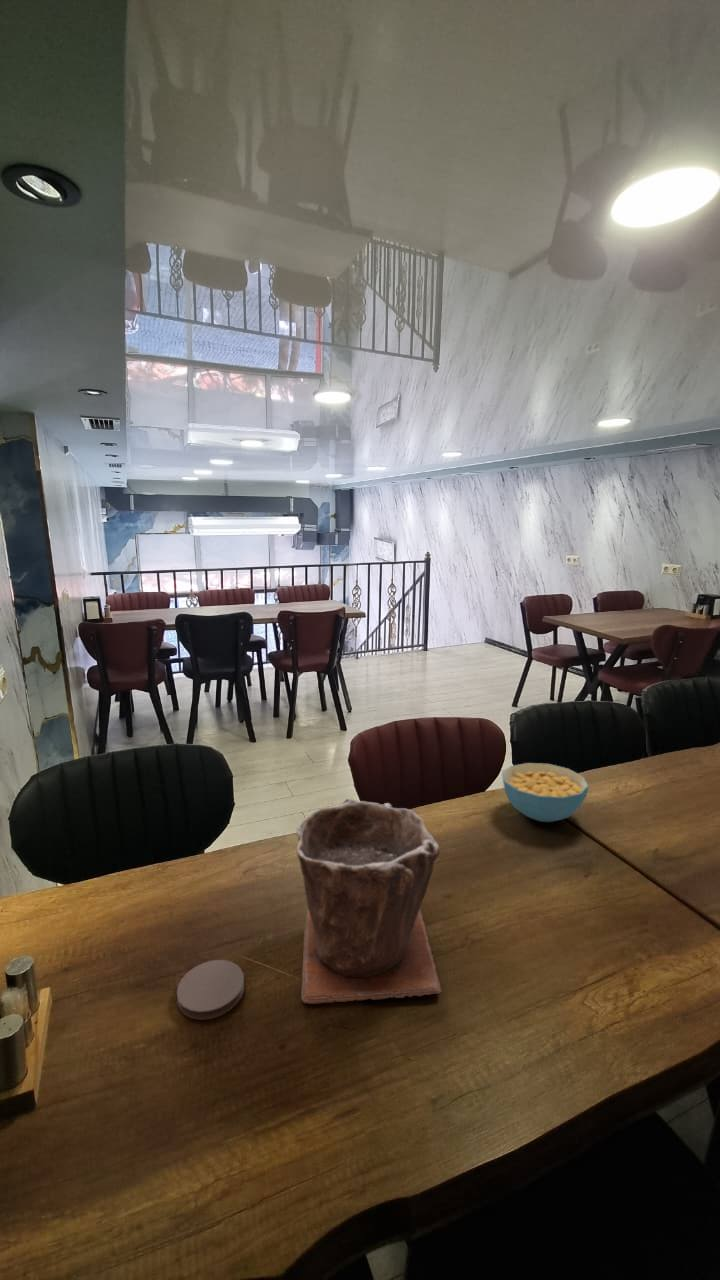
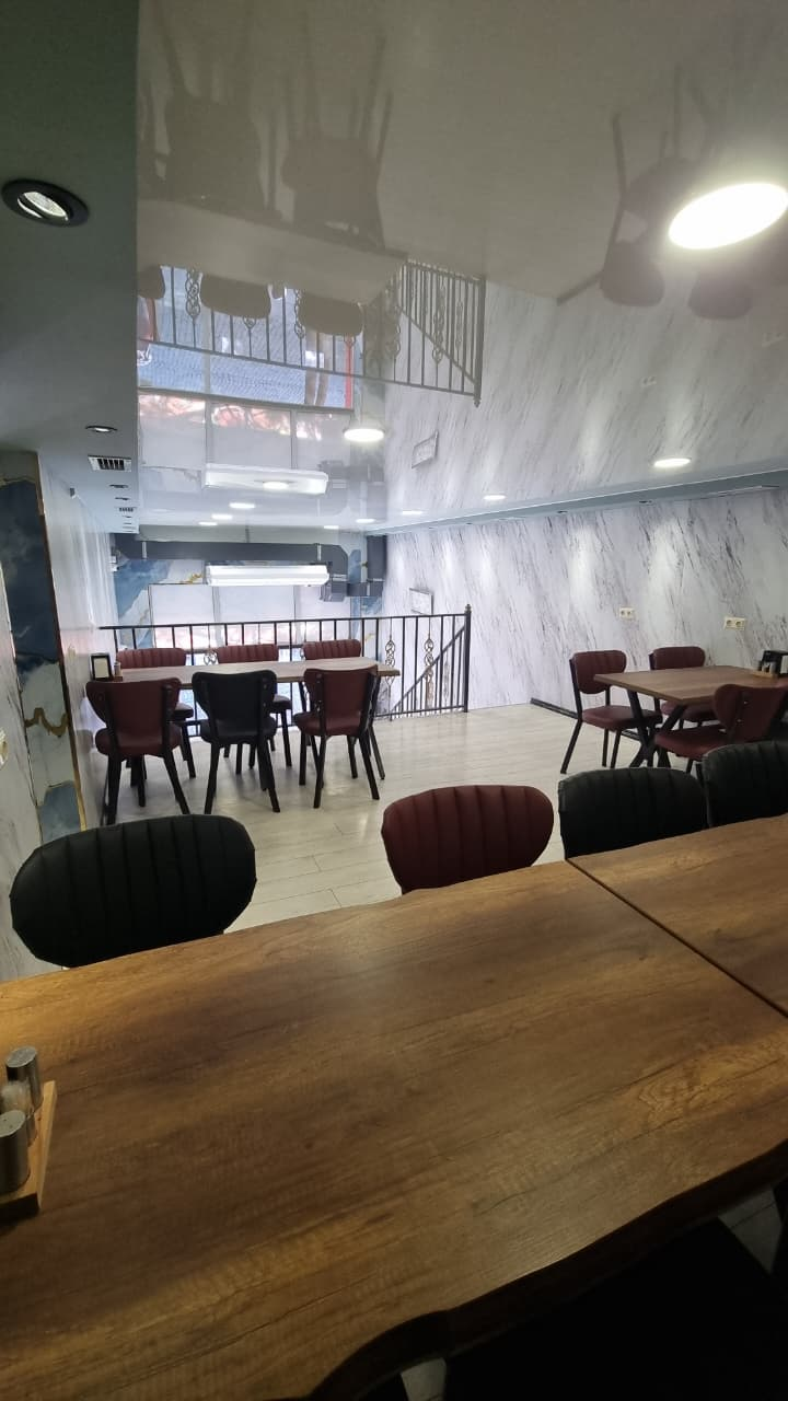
- cereal bowl (543, 797)
- coaster (211, 988)
- plant pot (366, 888)
